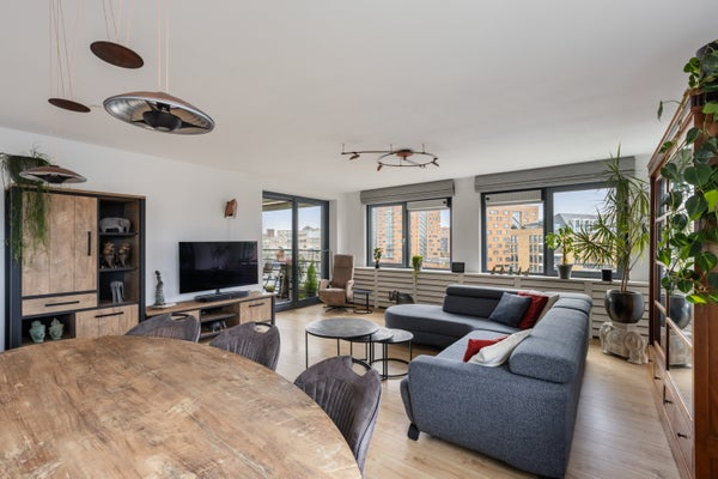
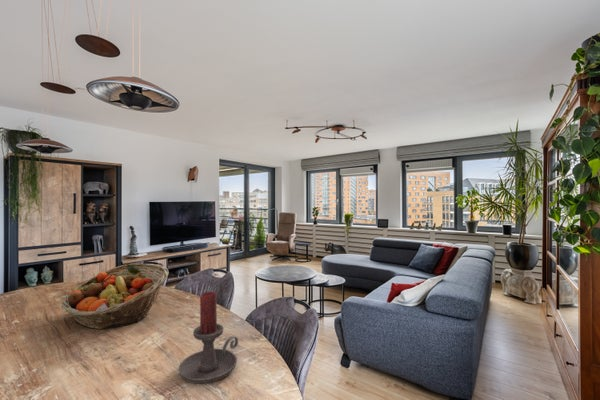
+ candle holder (214, 327)
+ fruit basket (118, 292)
